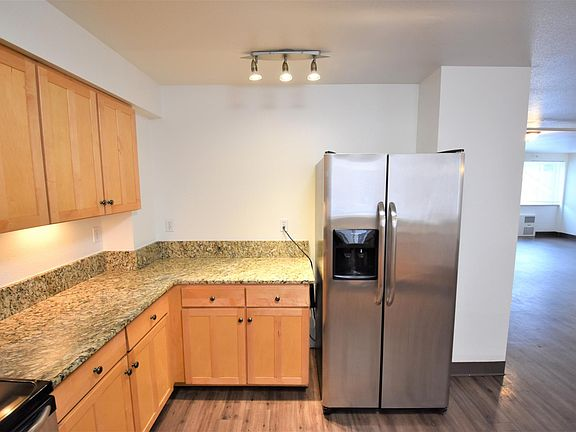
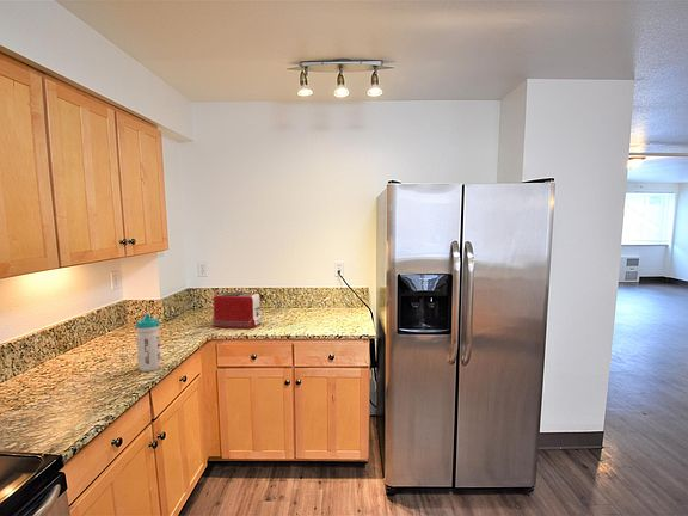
+ toaster (236, 309)
+ water bottle (148, 340)
